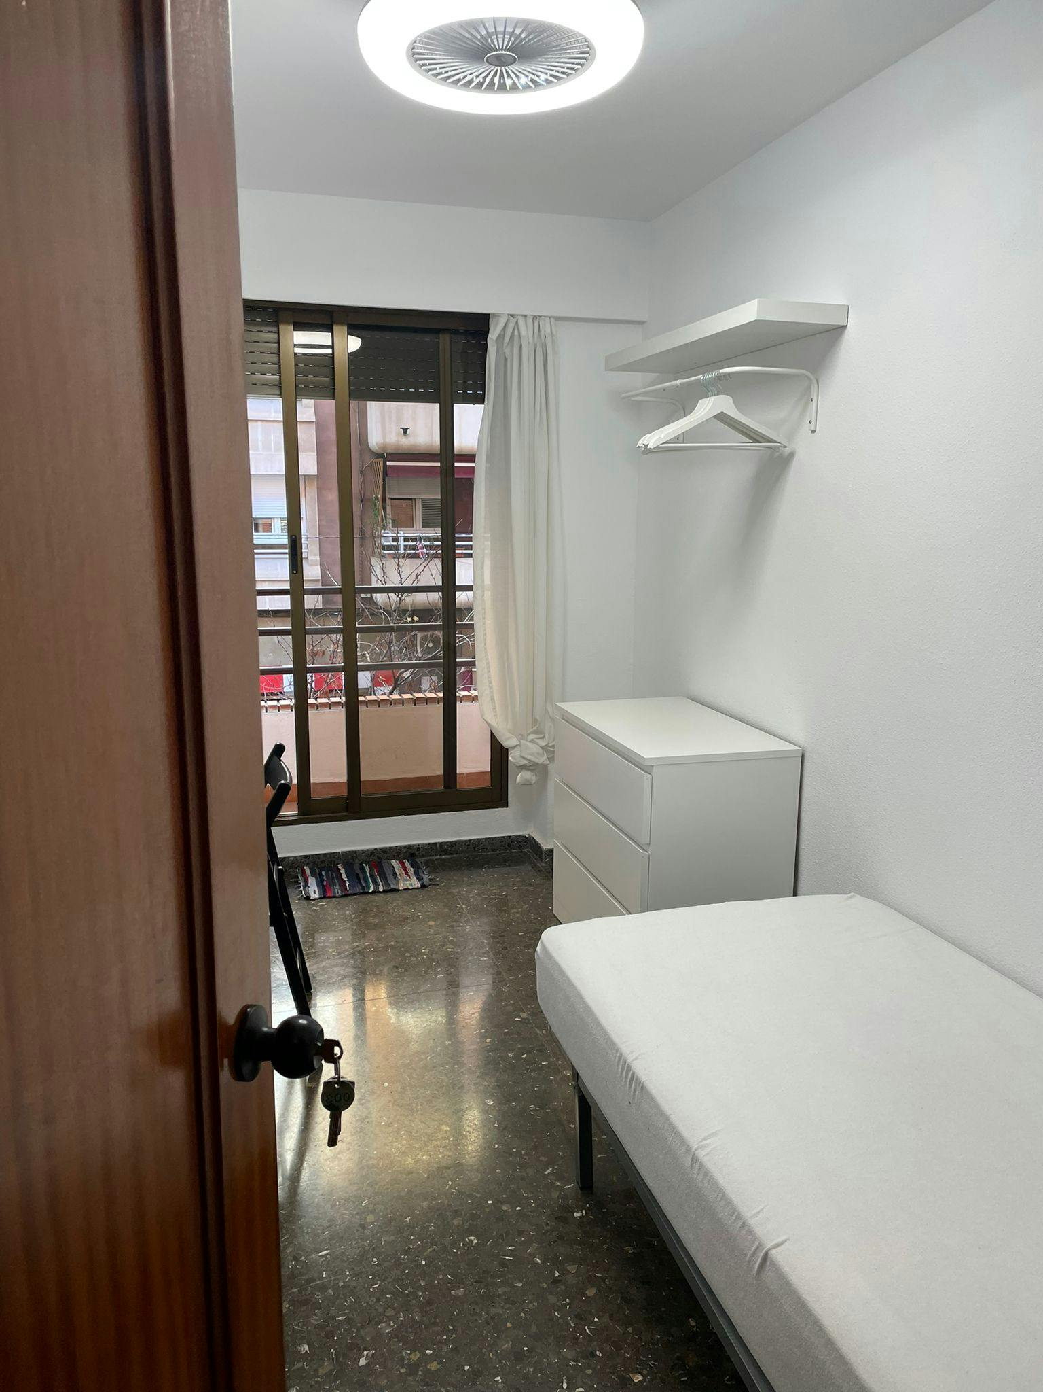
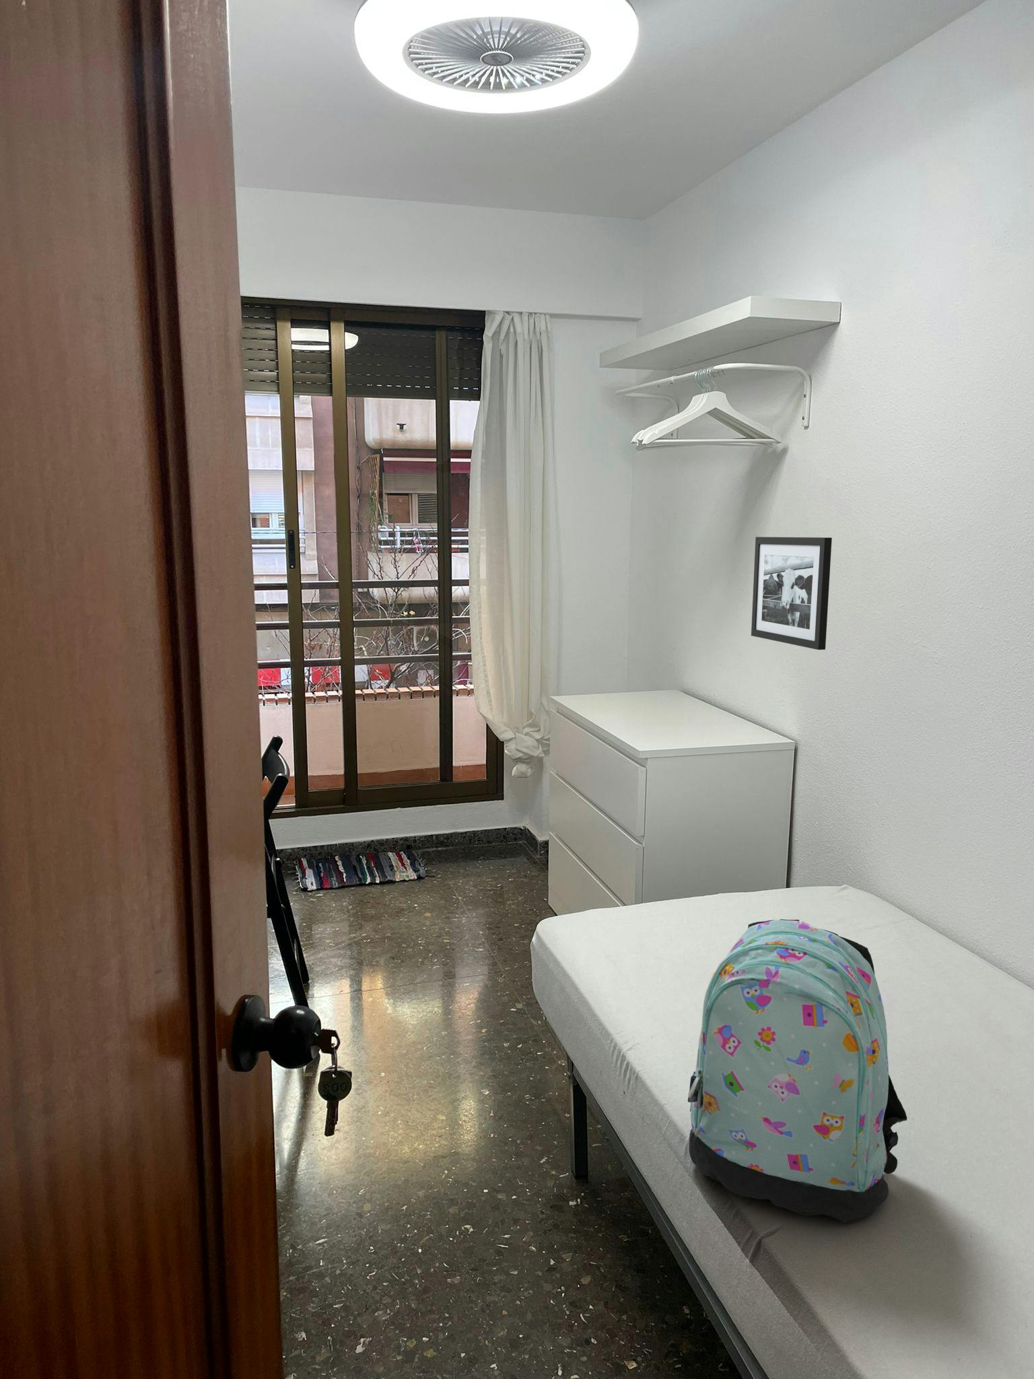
+ picture frame (789, 590)
+ backpack (794, 1061)
